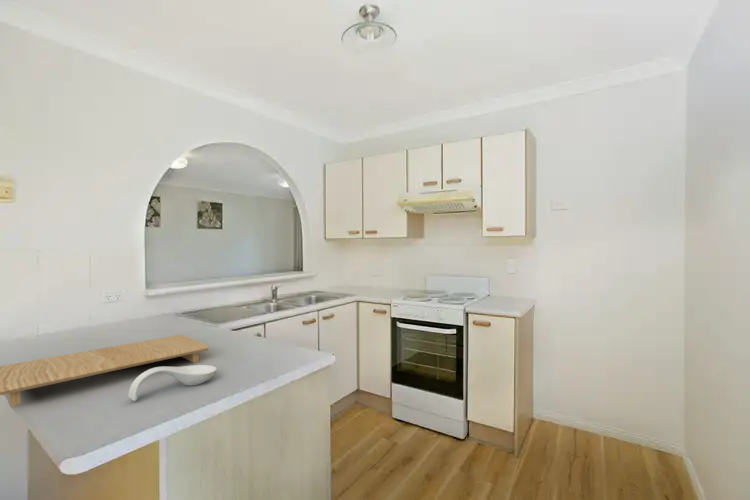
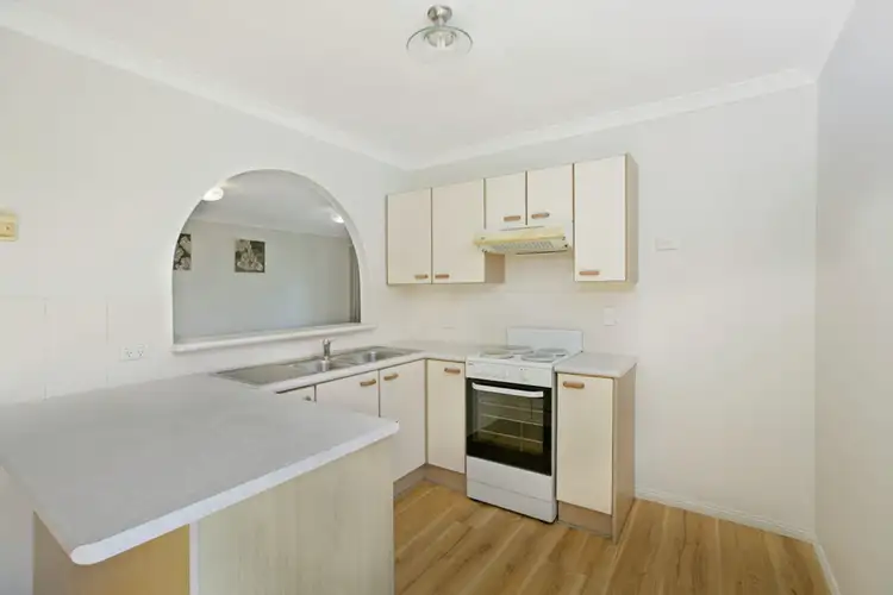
- cutting board (109, 363)
- spoon rest (176, 375)
